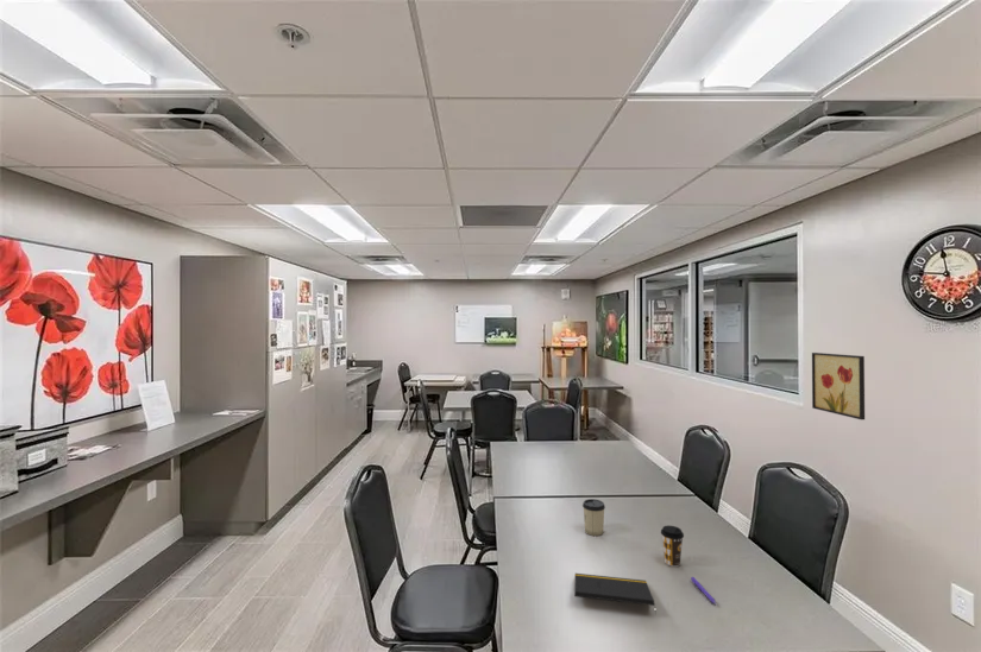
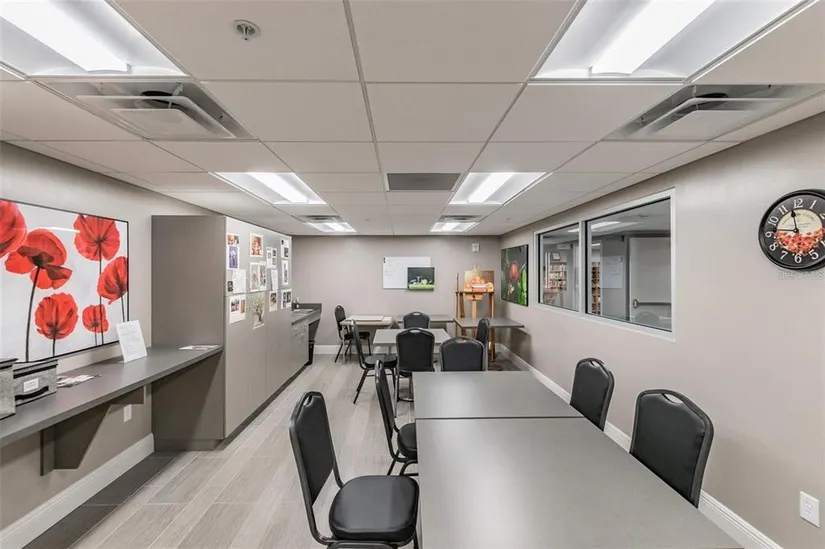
- wall art (837, 384)
- coffee cup (672, 545)
- cup (593, 517)
- pen (703, 590)
- notepad (611, 588)
